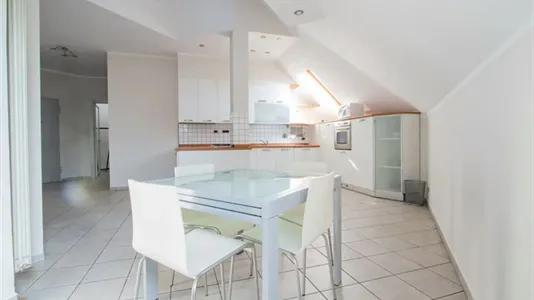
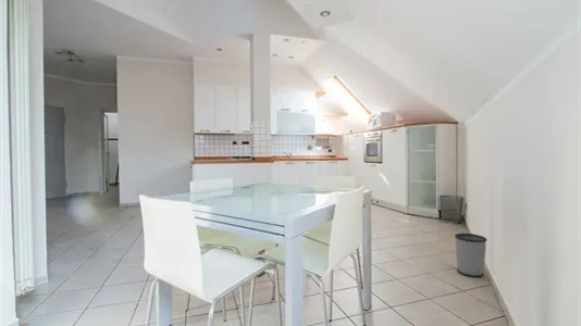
+ wastebasket (470, 254)
